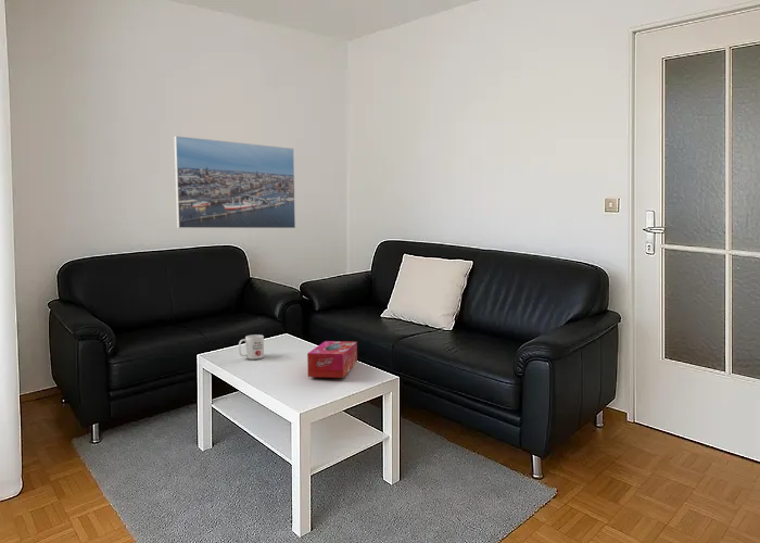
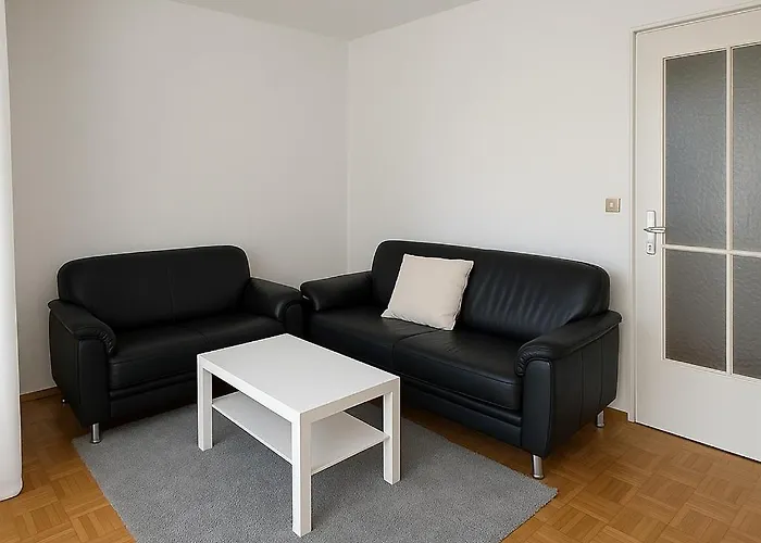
- tissue box (333, 357)
- mug (251, 346)
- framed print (239, 185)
